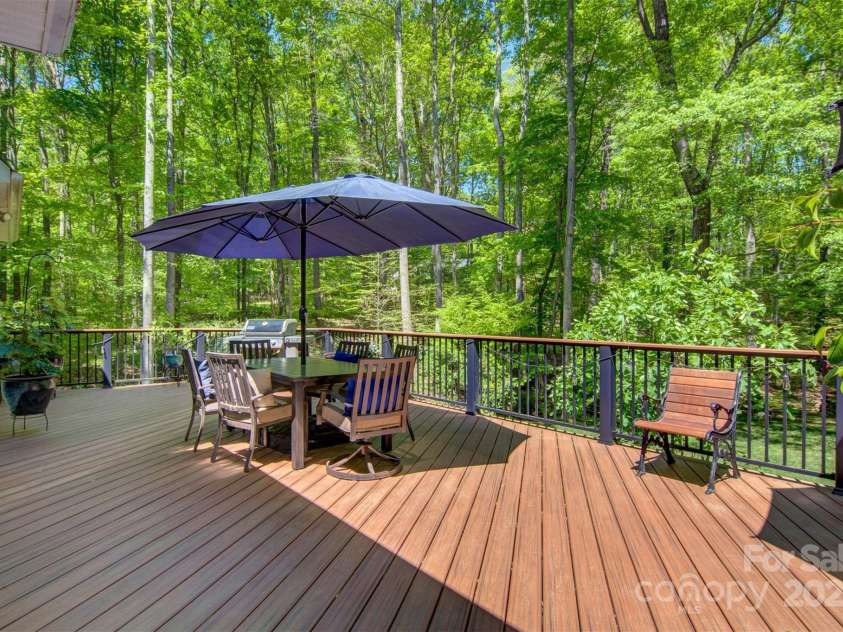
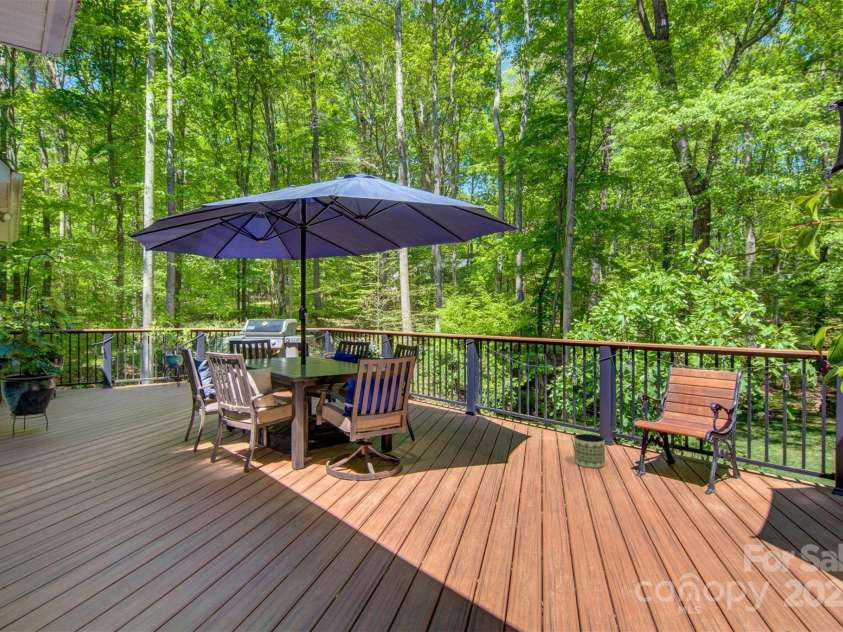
+ planter (589, 450)
